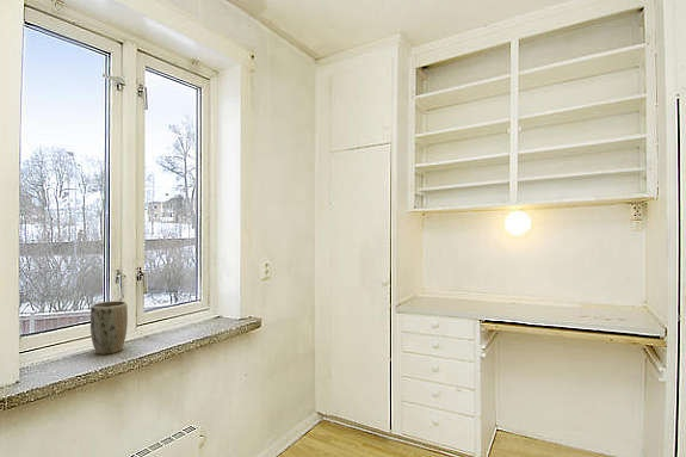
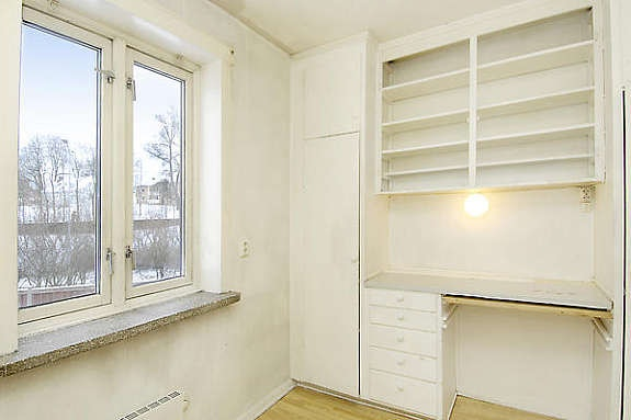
- plant pot (109, 327)
